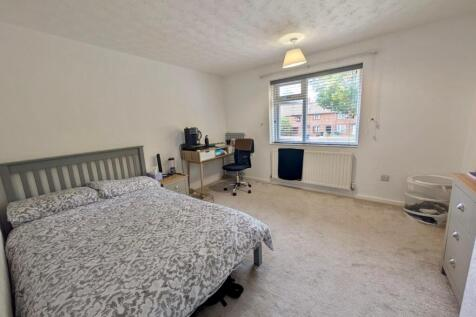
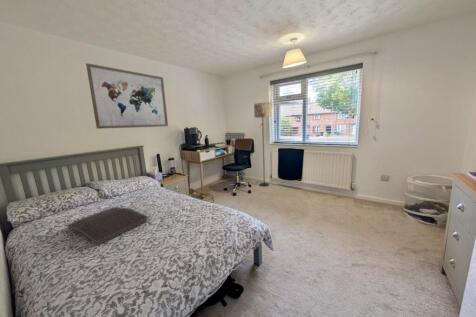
+ wall art (133, 100)
+ serving tray (107, 220)
+ floor lamp (263, 145)
